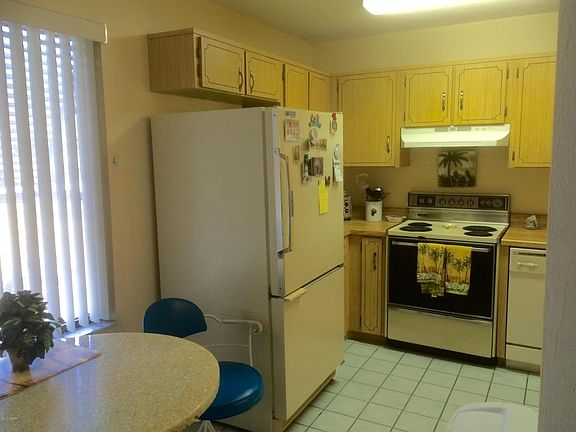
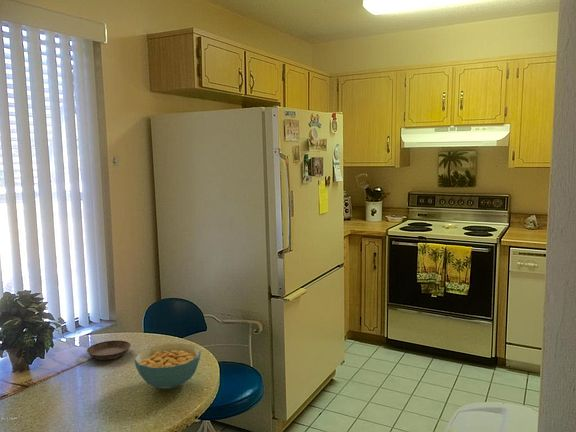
+ cereal bowl (168, 369)
+ saucer (109, 350)
